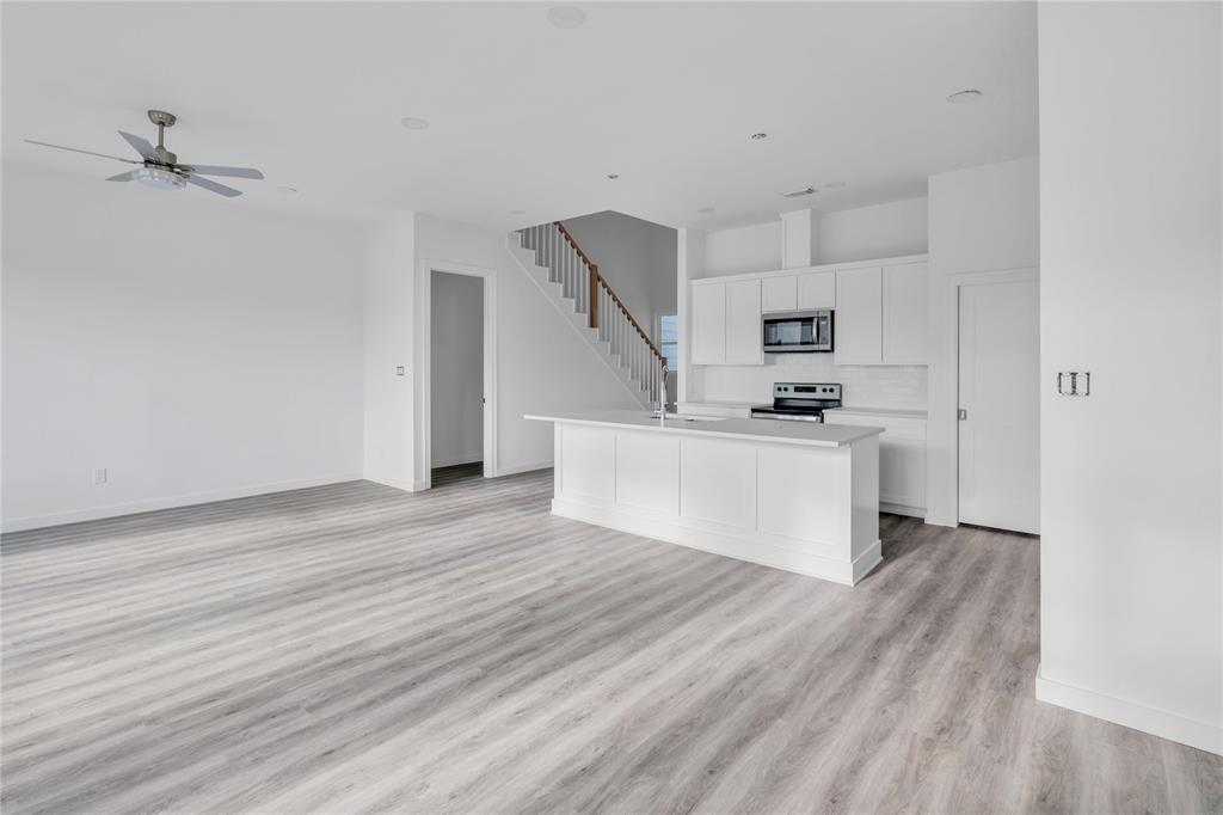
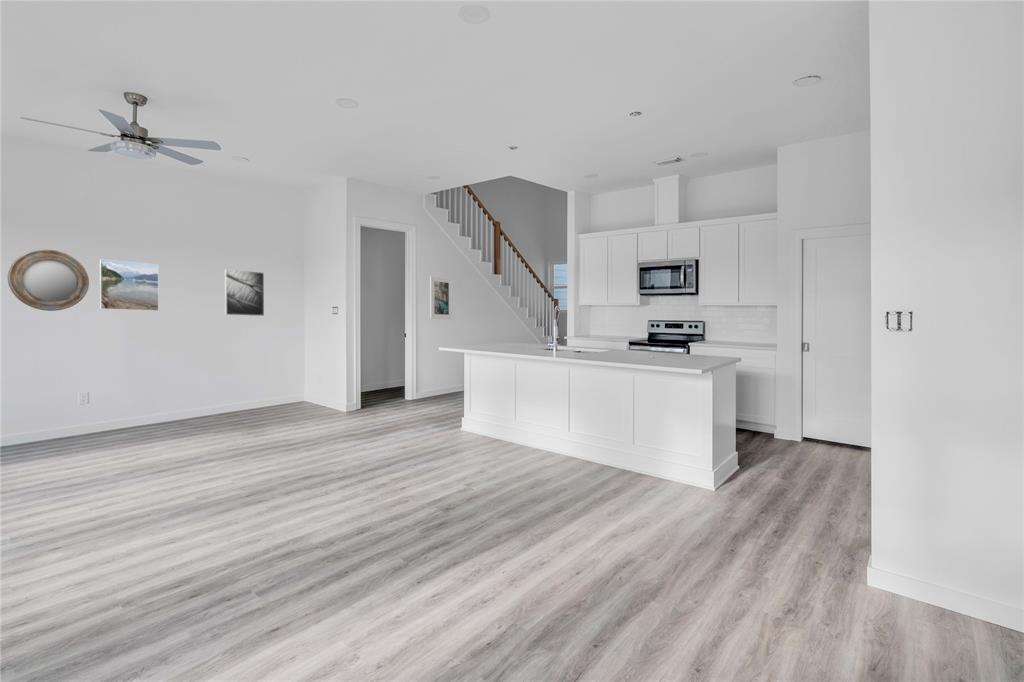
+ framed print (441, 298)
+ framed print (244, 293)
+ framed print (130, 286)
+ home mirror (50, 280)
